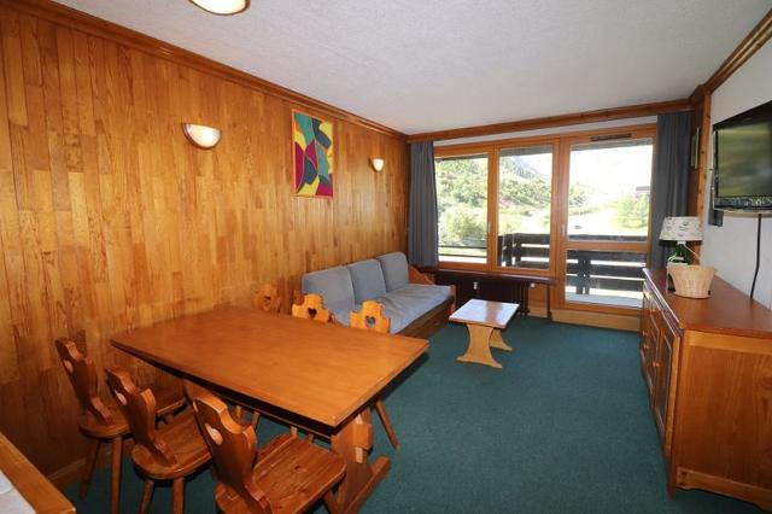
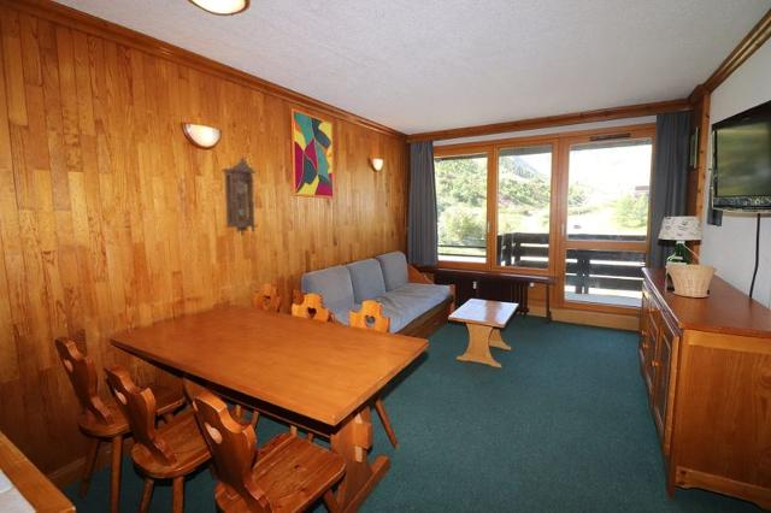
+ pendulum clock (240, 196)
